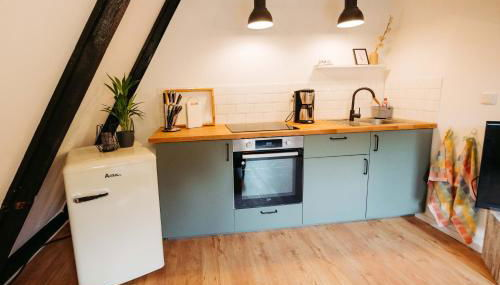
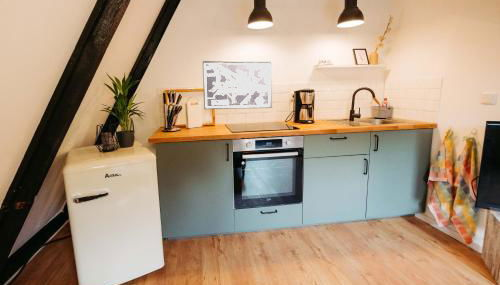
+ wall art (238, 85)
